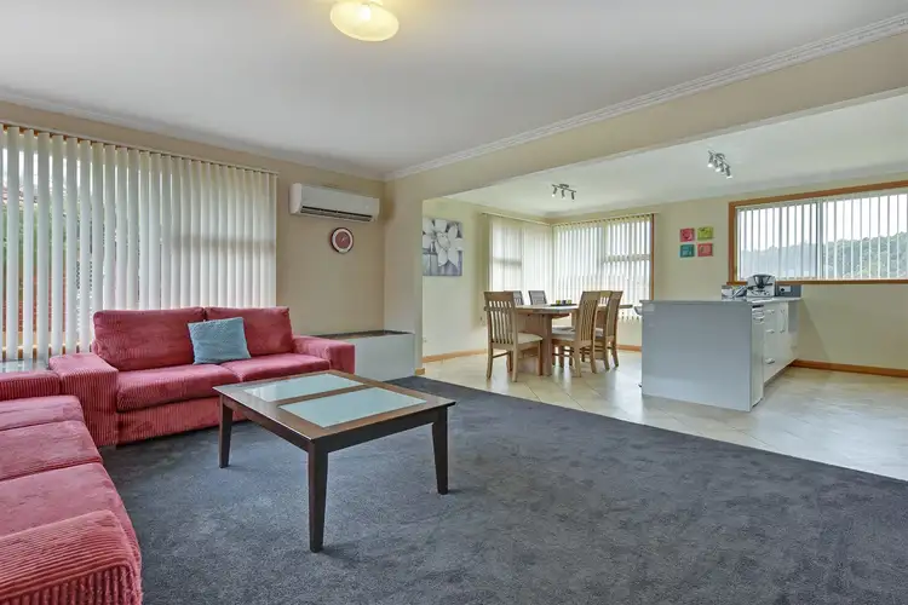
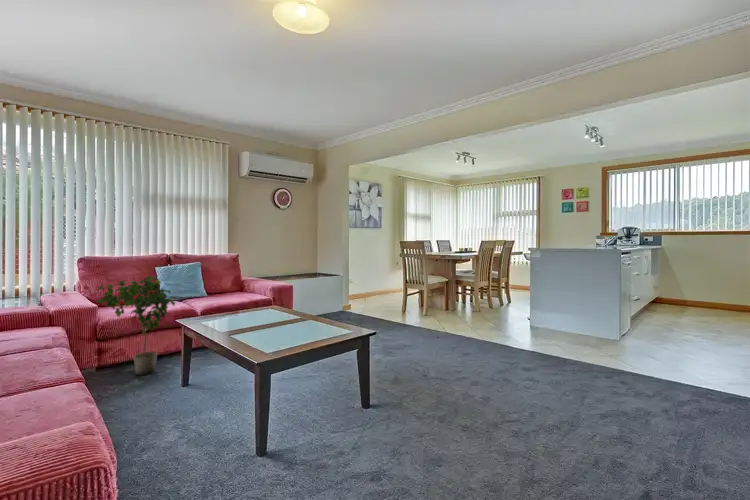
+ potted plant (141, 324)
